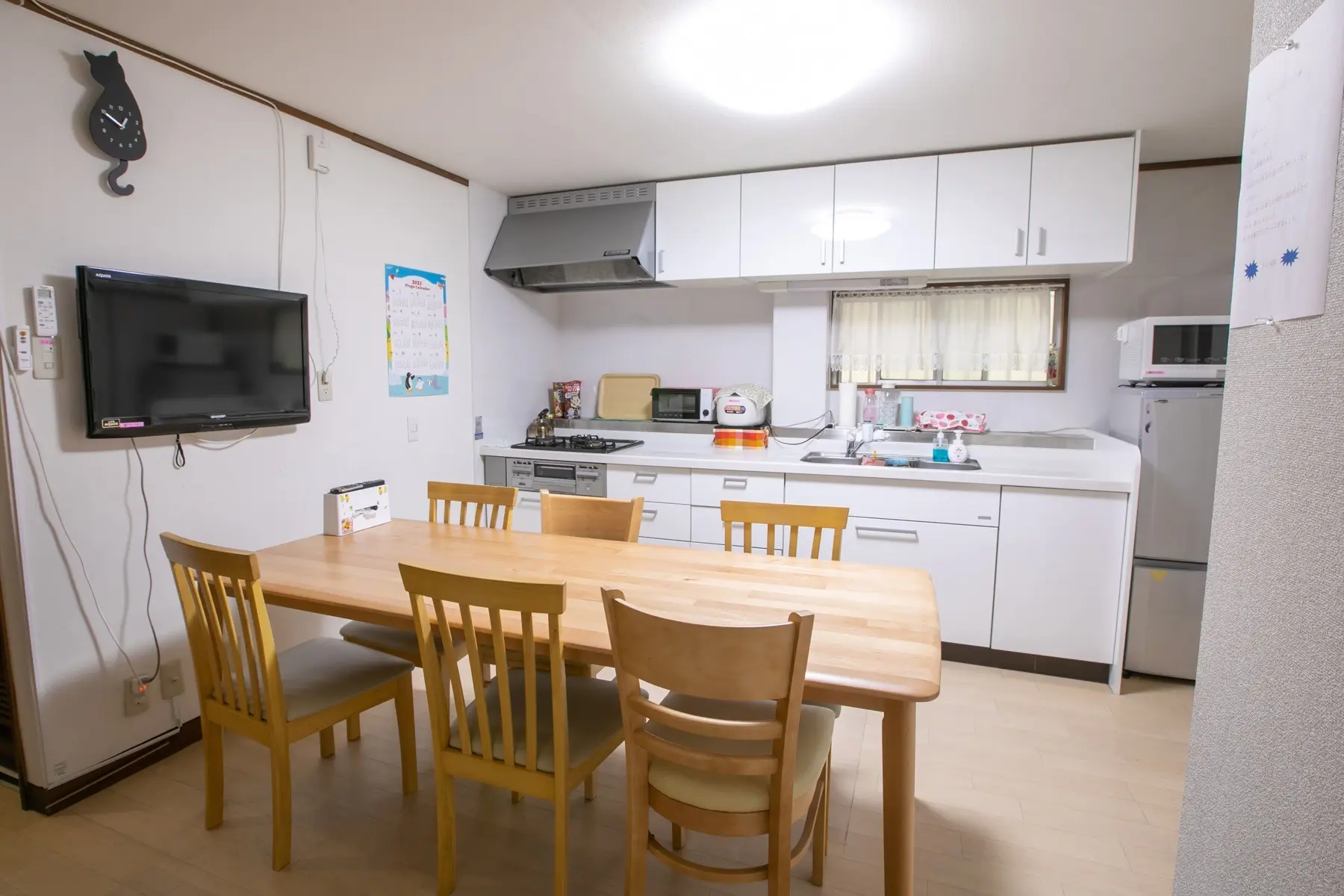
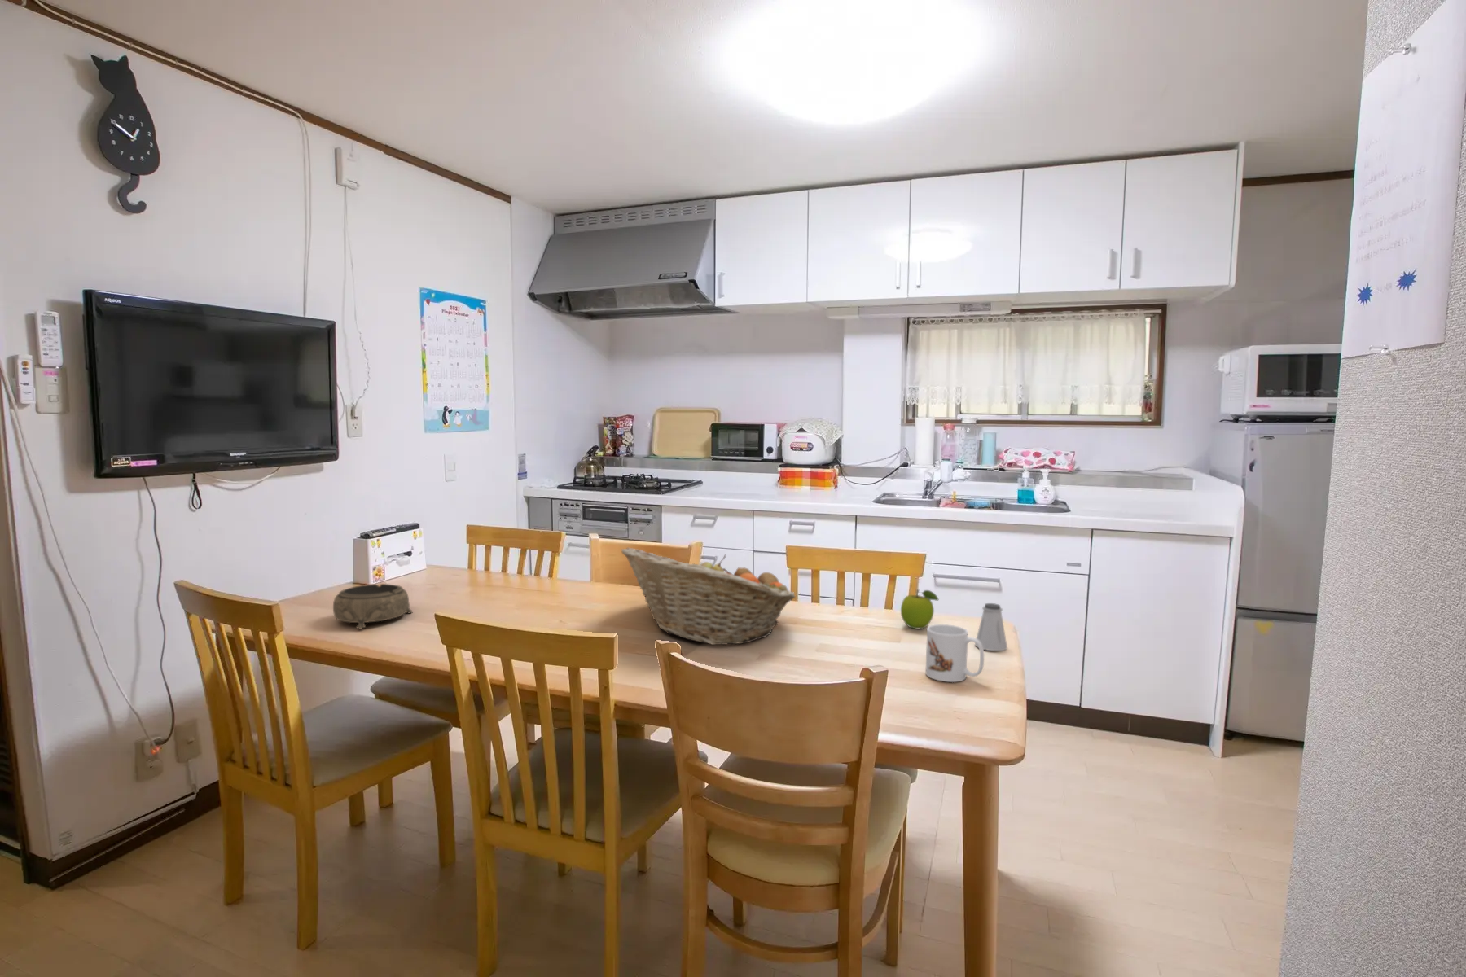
+ fruit basket (706, 587)
+ fruit (920, 608)
+ decorative bowl (369, 603)
+ saltshaker (992, 625)
+ mug (954, 654)
